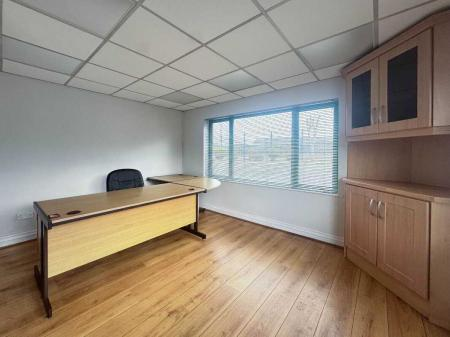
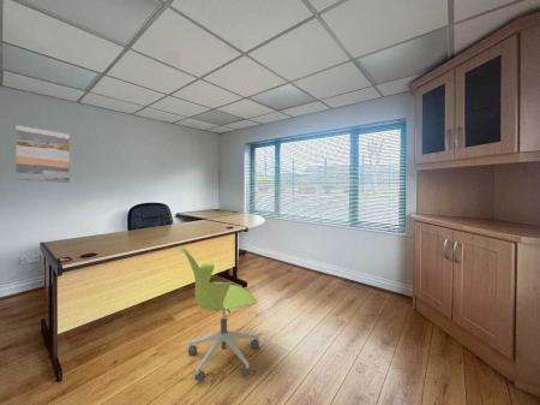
+ wall art (43, 155)
+ office chair (221, 302)
